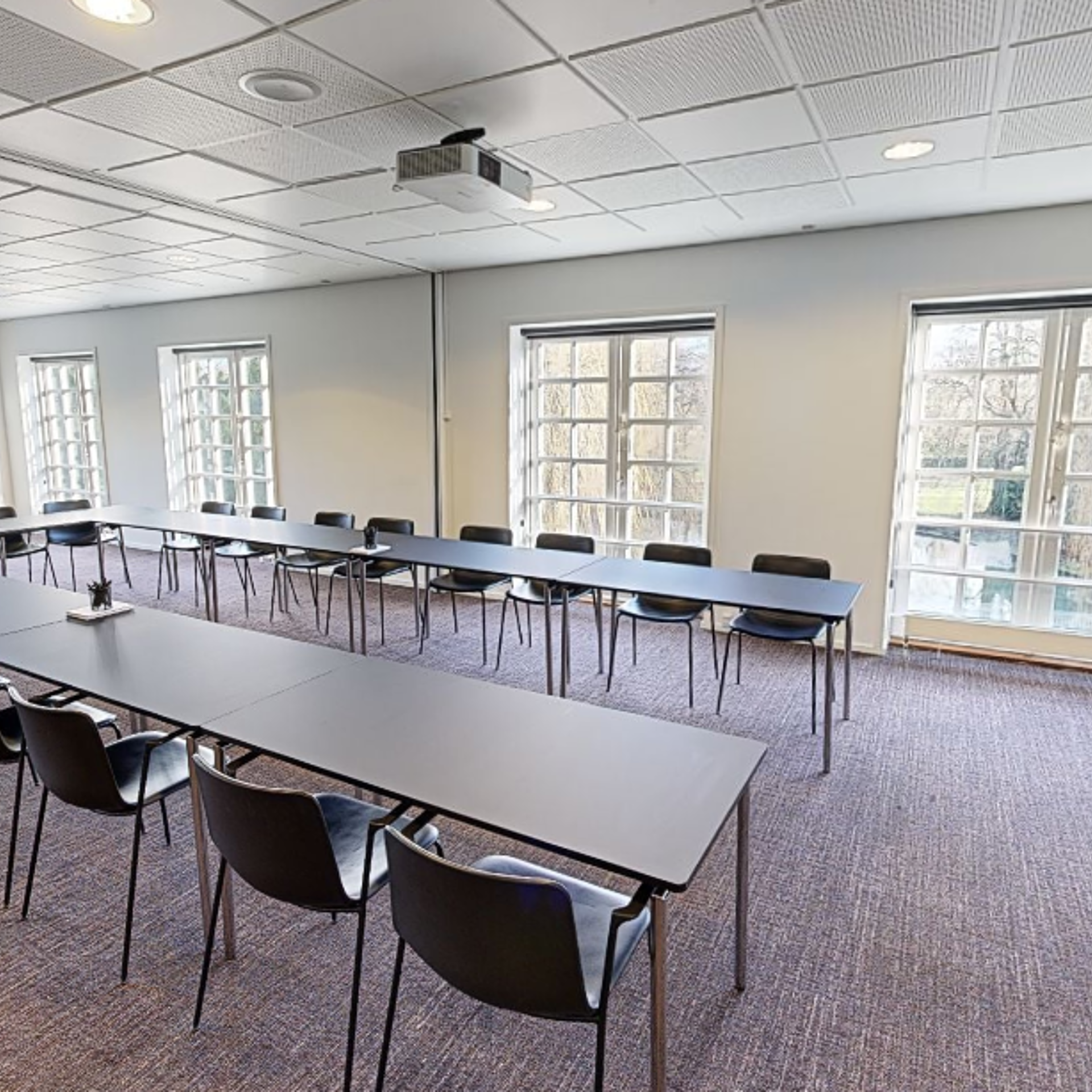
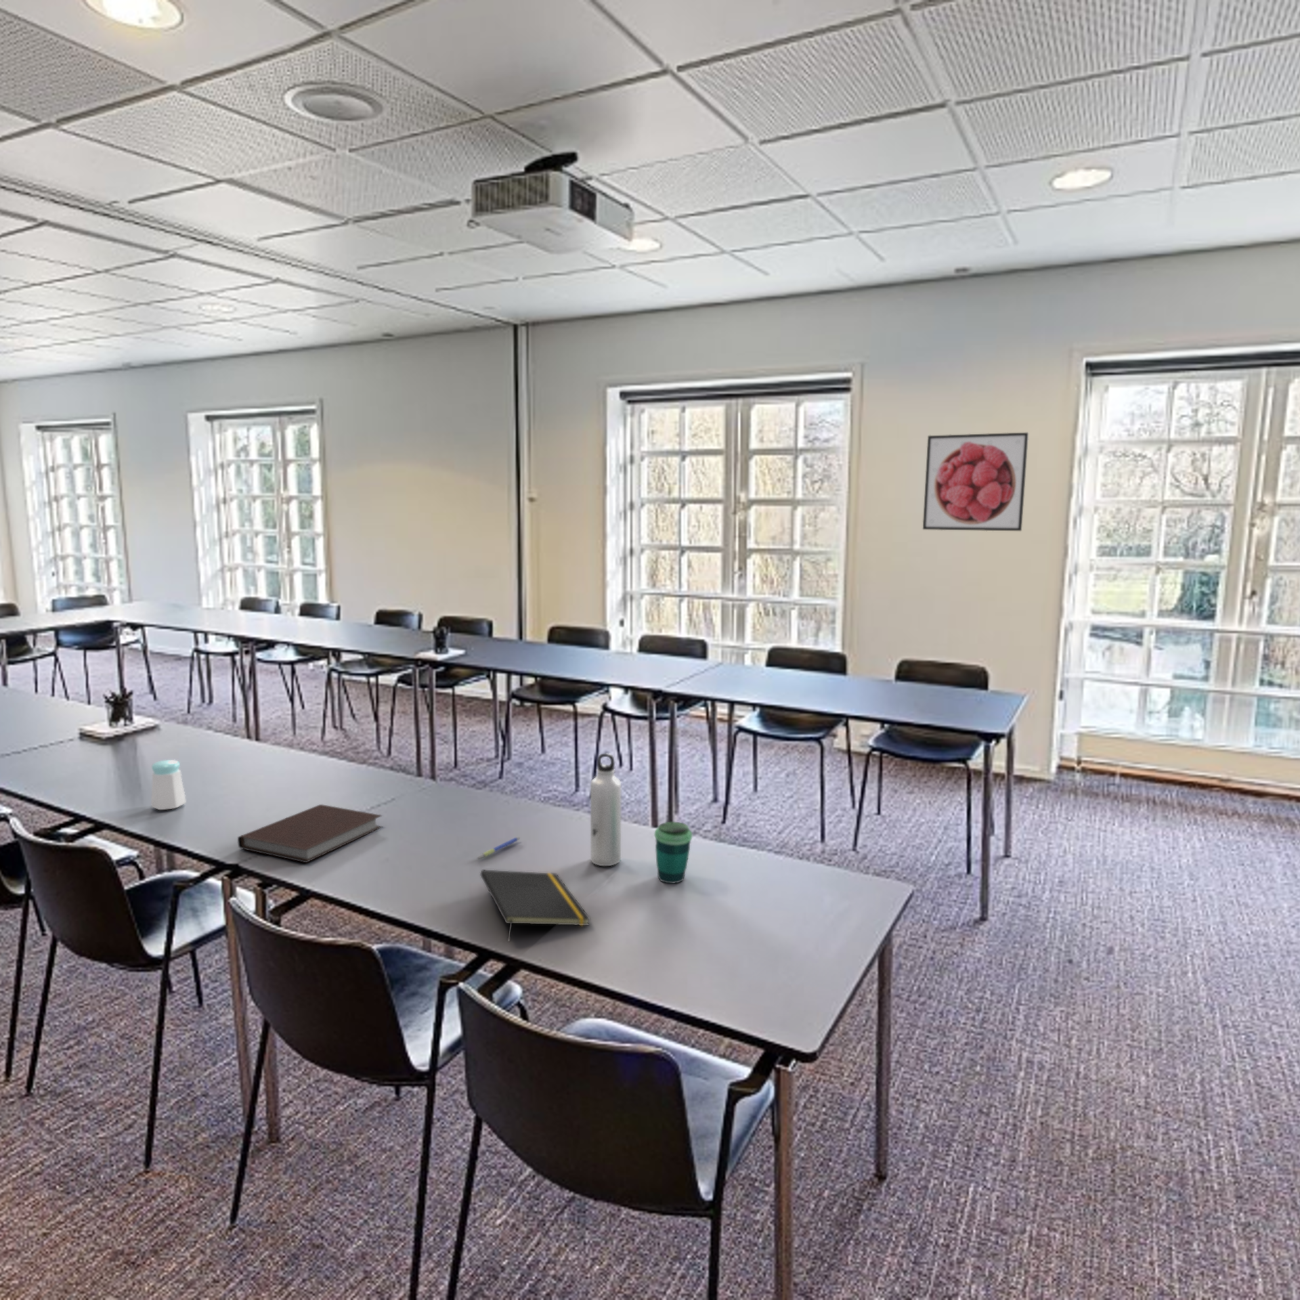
+ salt shaker (167, 785)
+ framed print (974, 482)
+ notepad (533, 896)
+ cup (673, 854)
+ pen (499, 848)
+ water bottle (605, 808)
+ notebook (312, 831)
